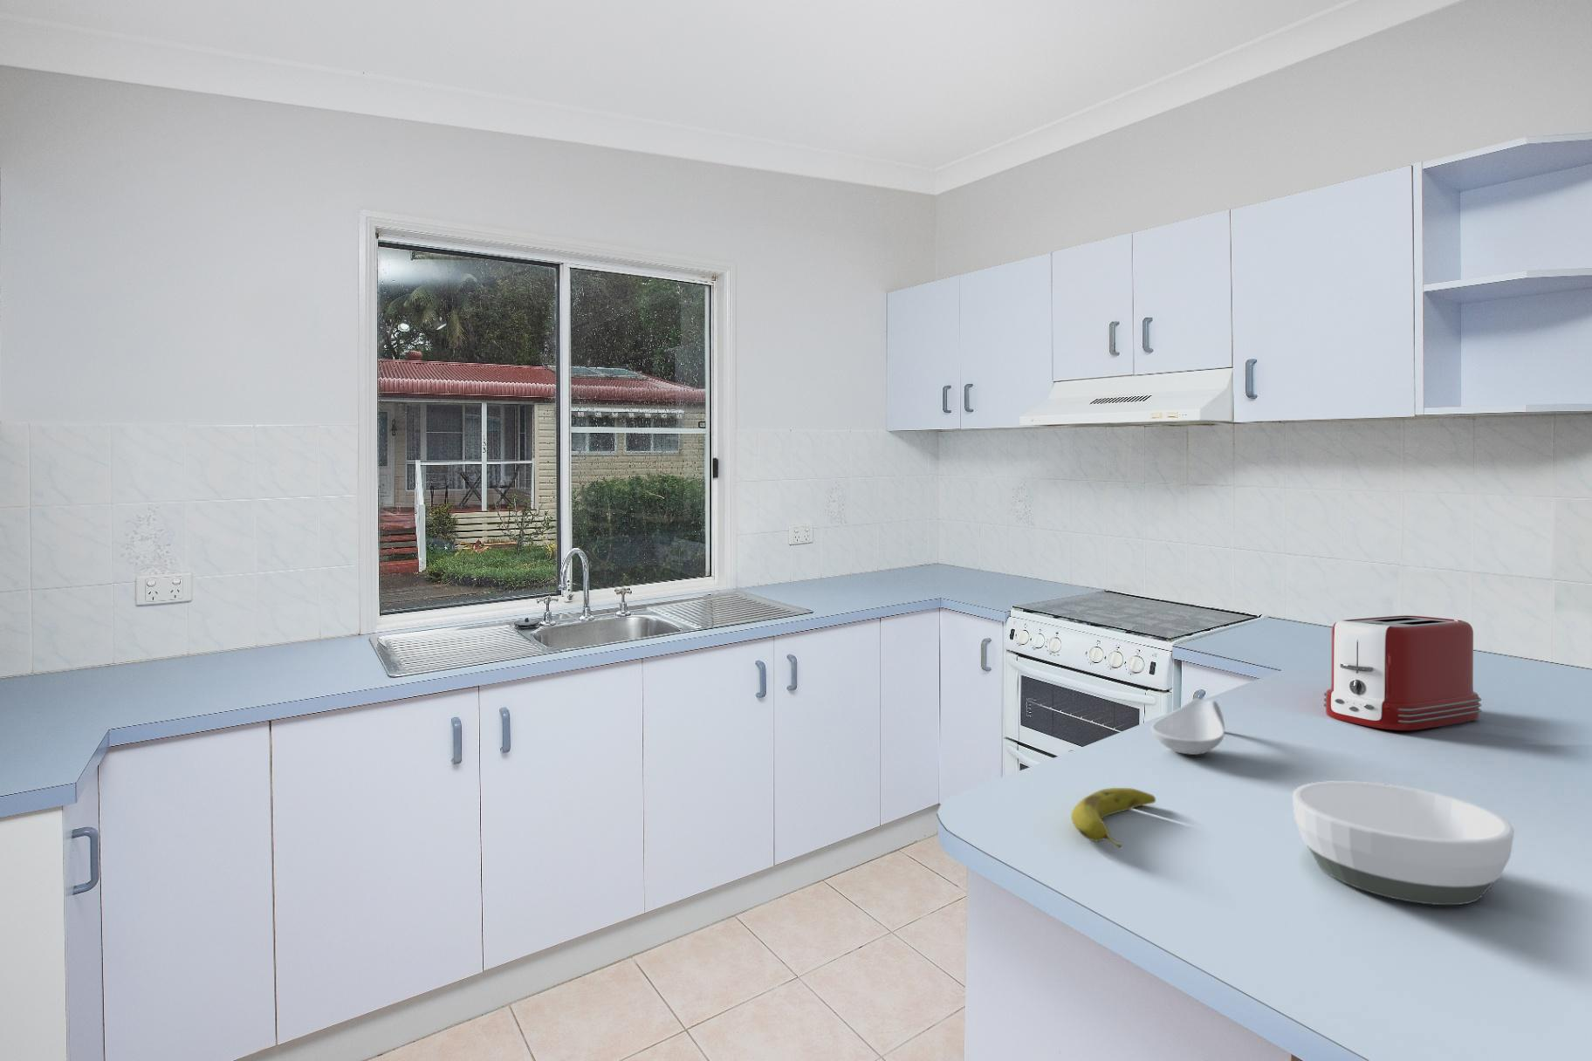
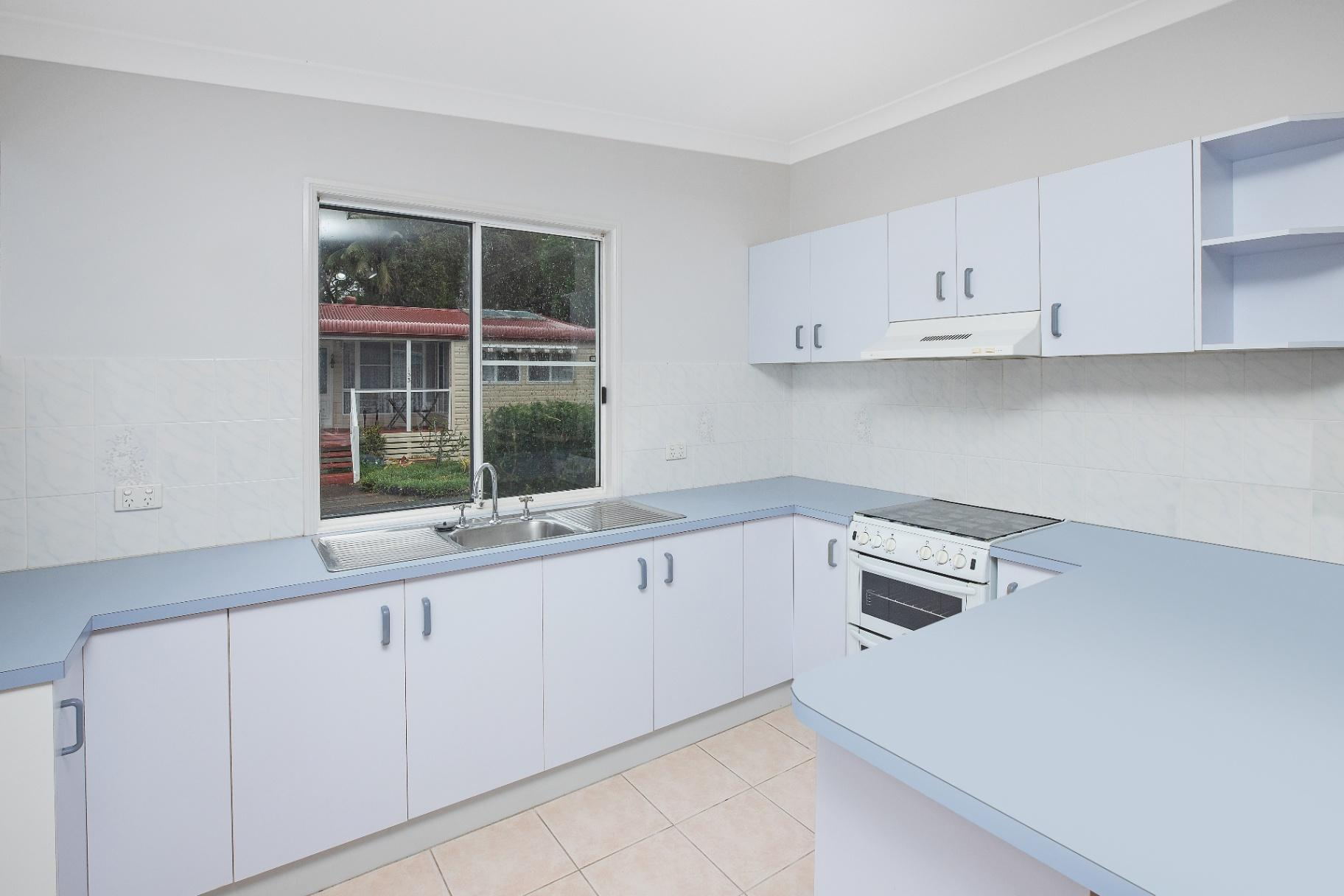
- bowl (1395, 841)
- spoon rest (1195, 724)
- fruit (1117, 811)
- toaster (1401, 668)
